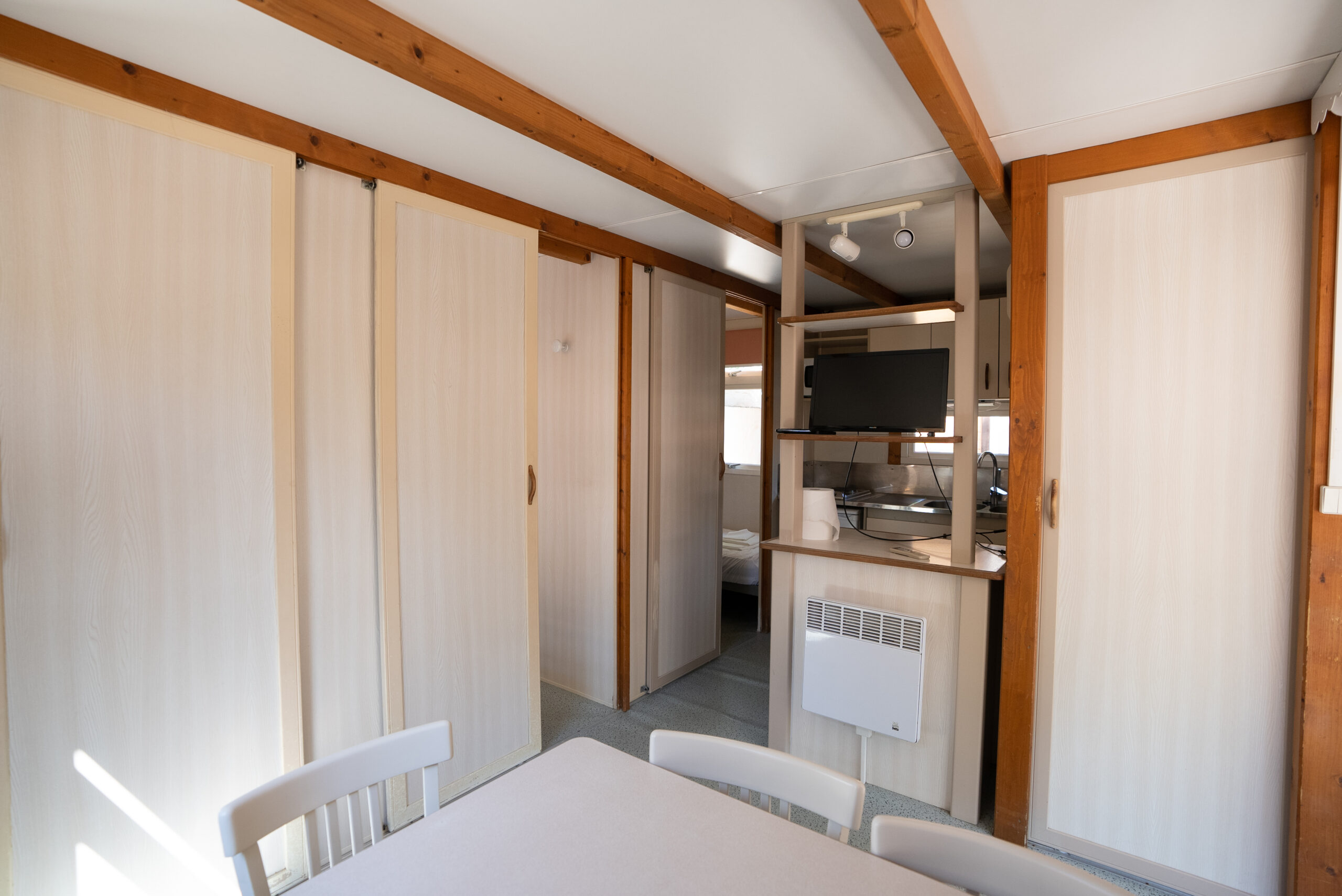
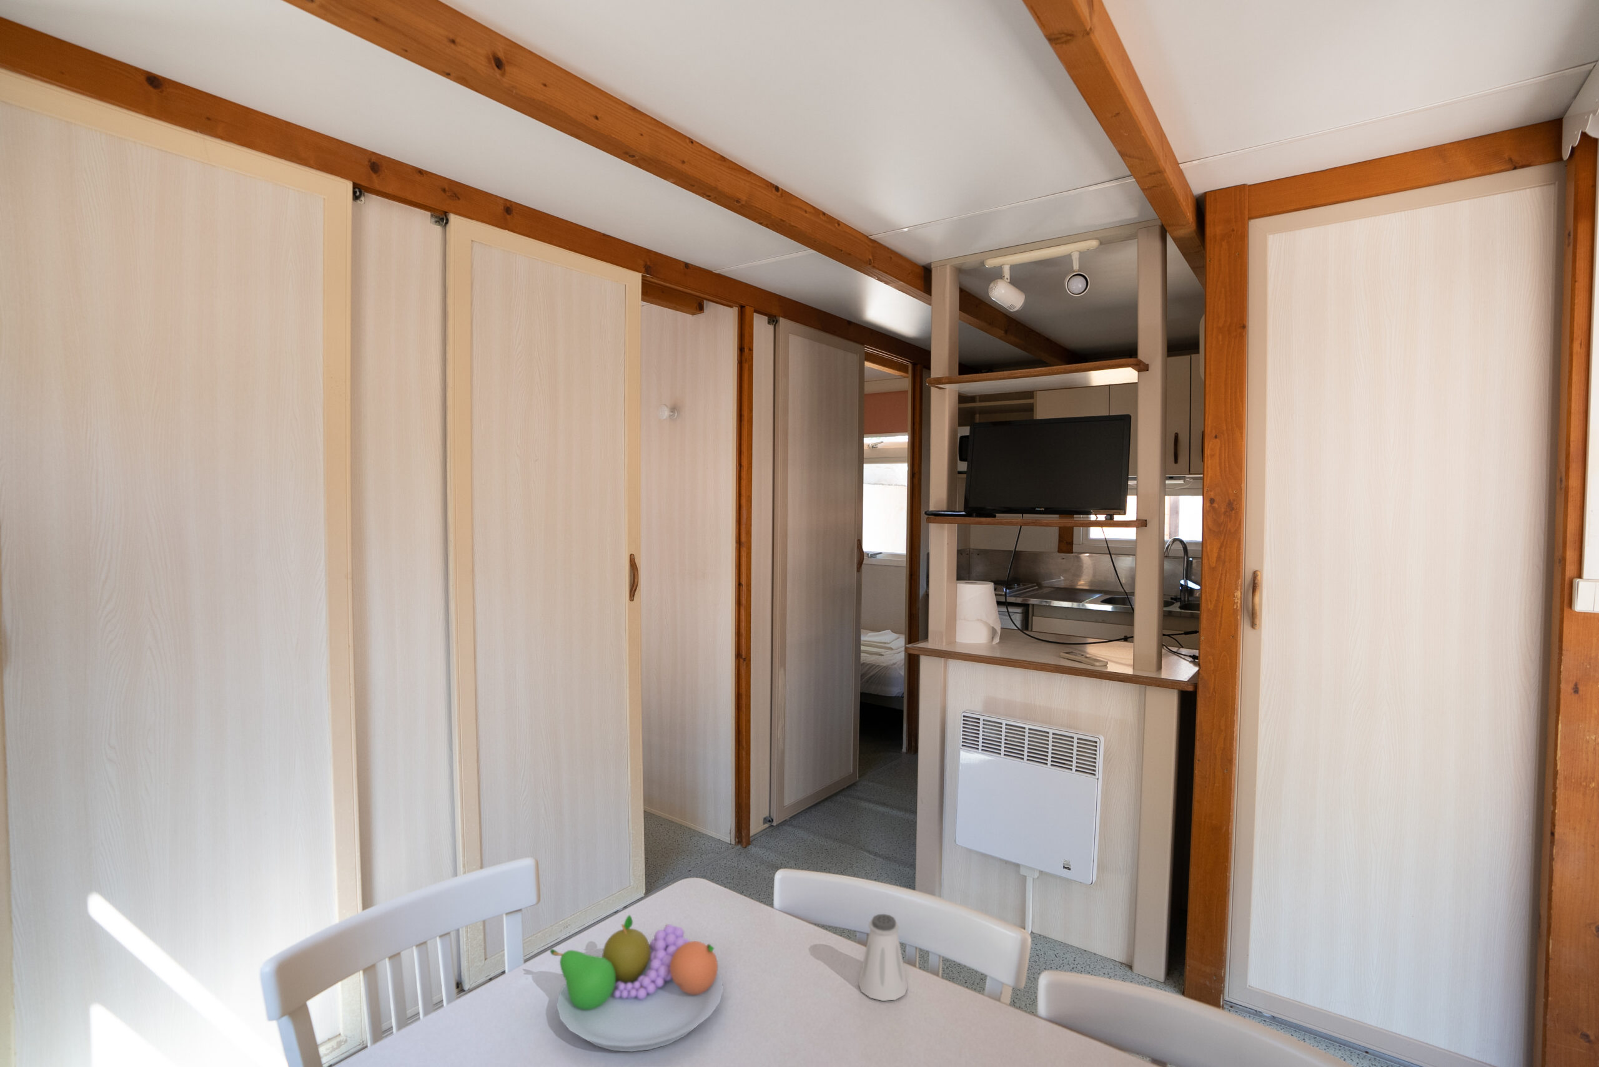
+ fruit bowl (636, 973)
+ saltshaker (883, 953)
